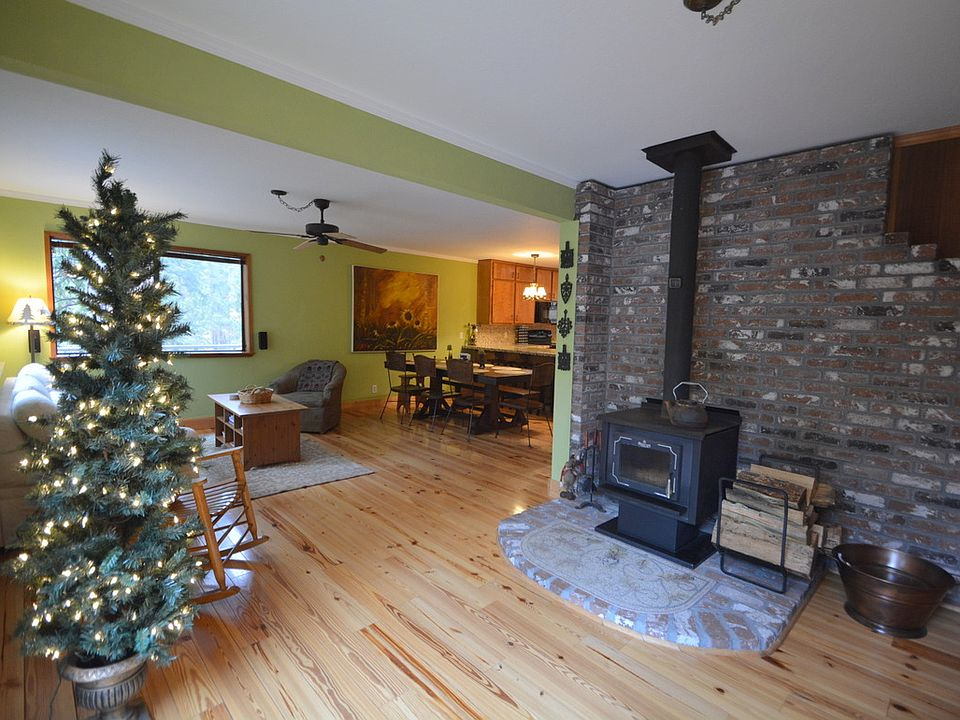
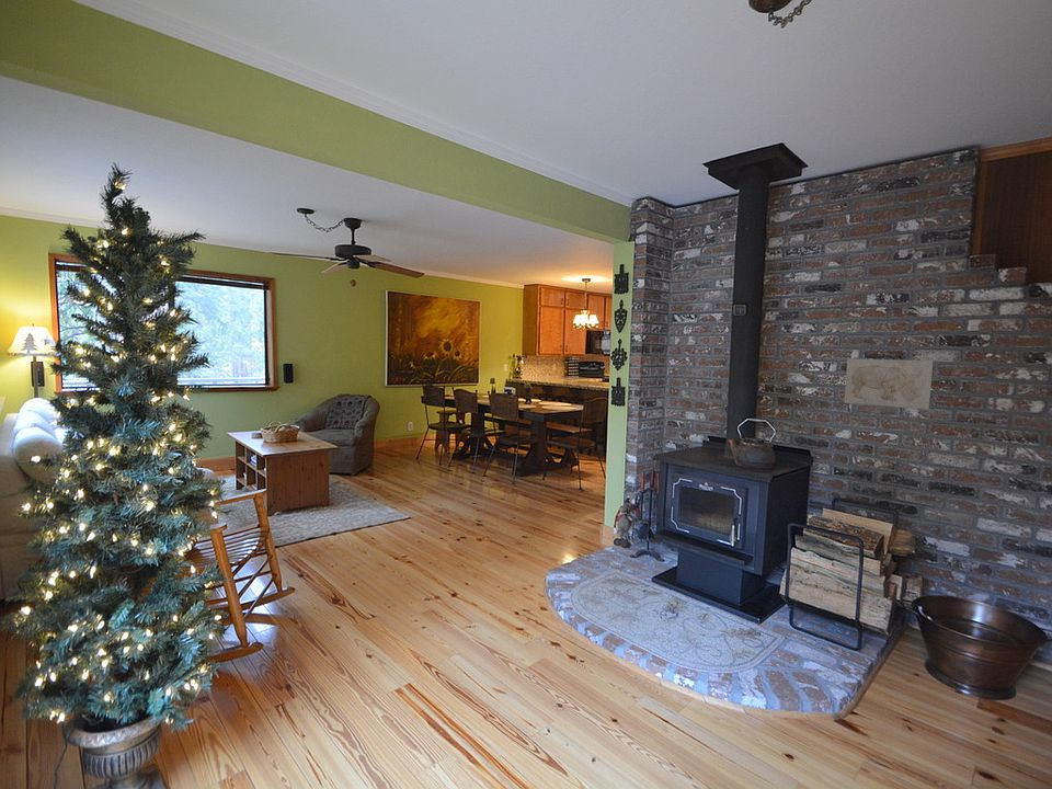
+ wall art (885, 382)
